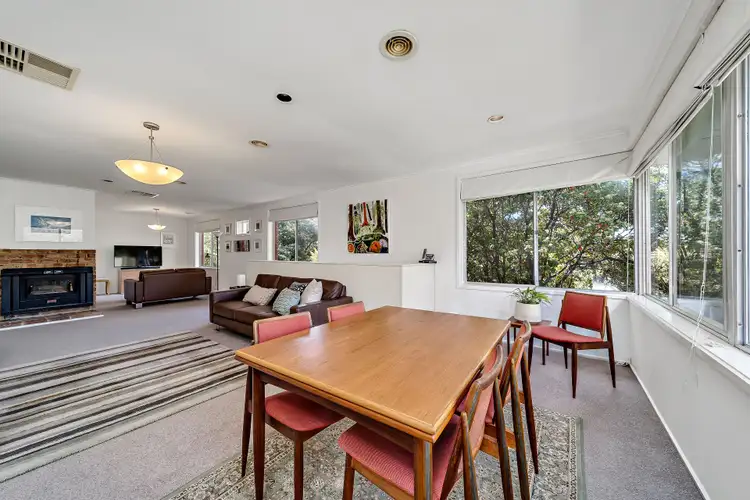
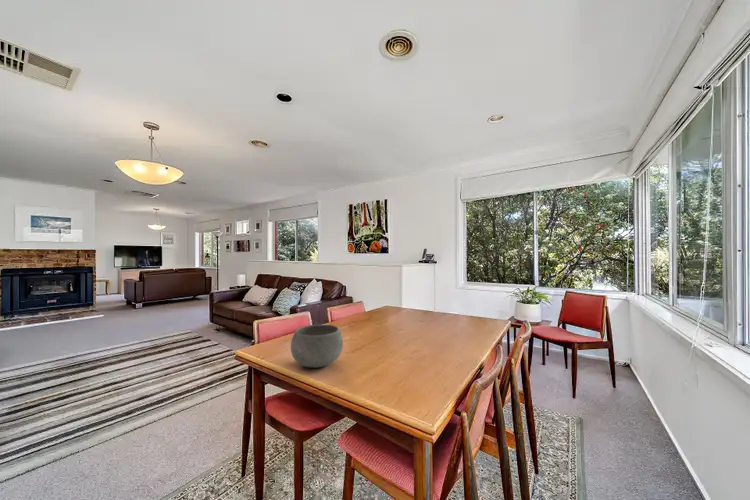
+ bowl (317, 346)
